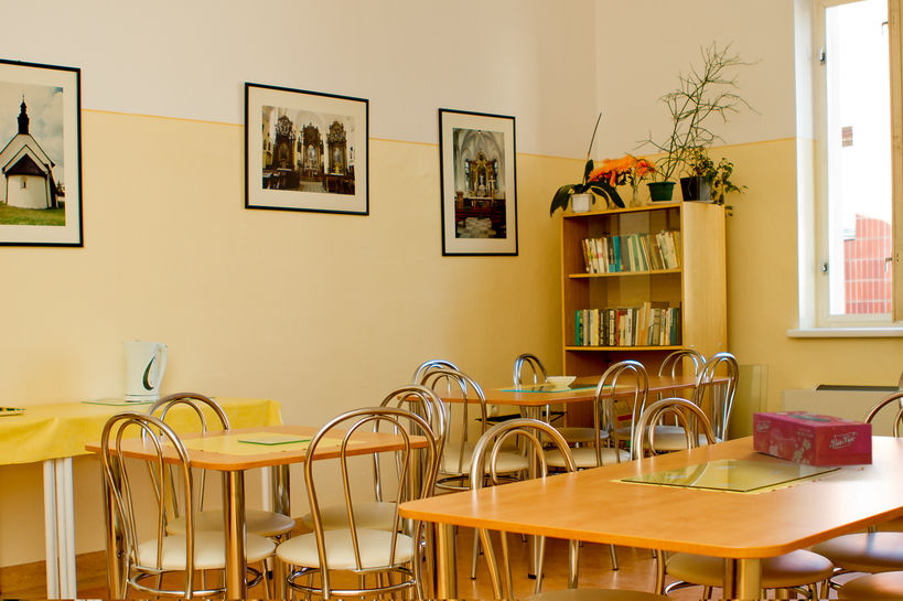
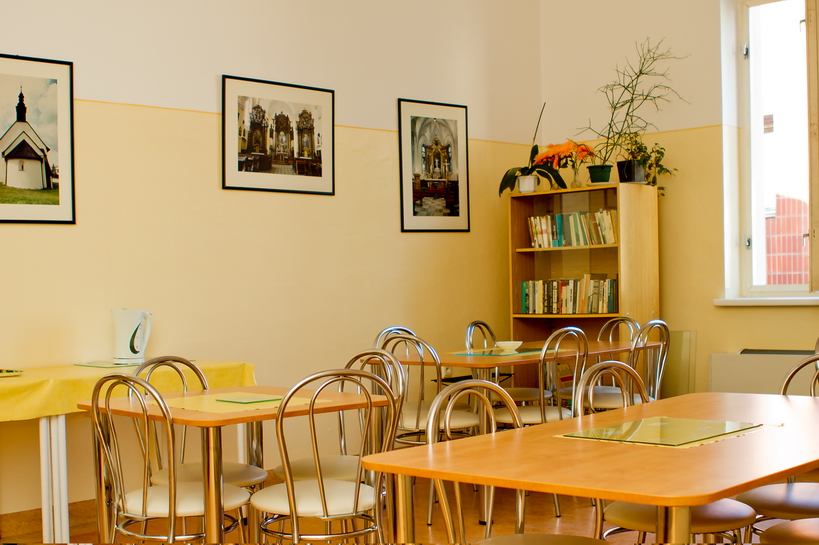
- tissue box (809, 437)
